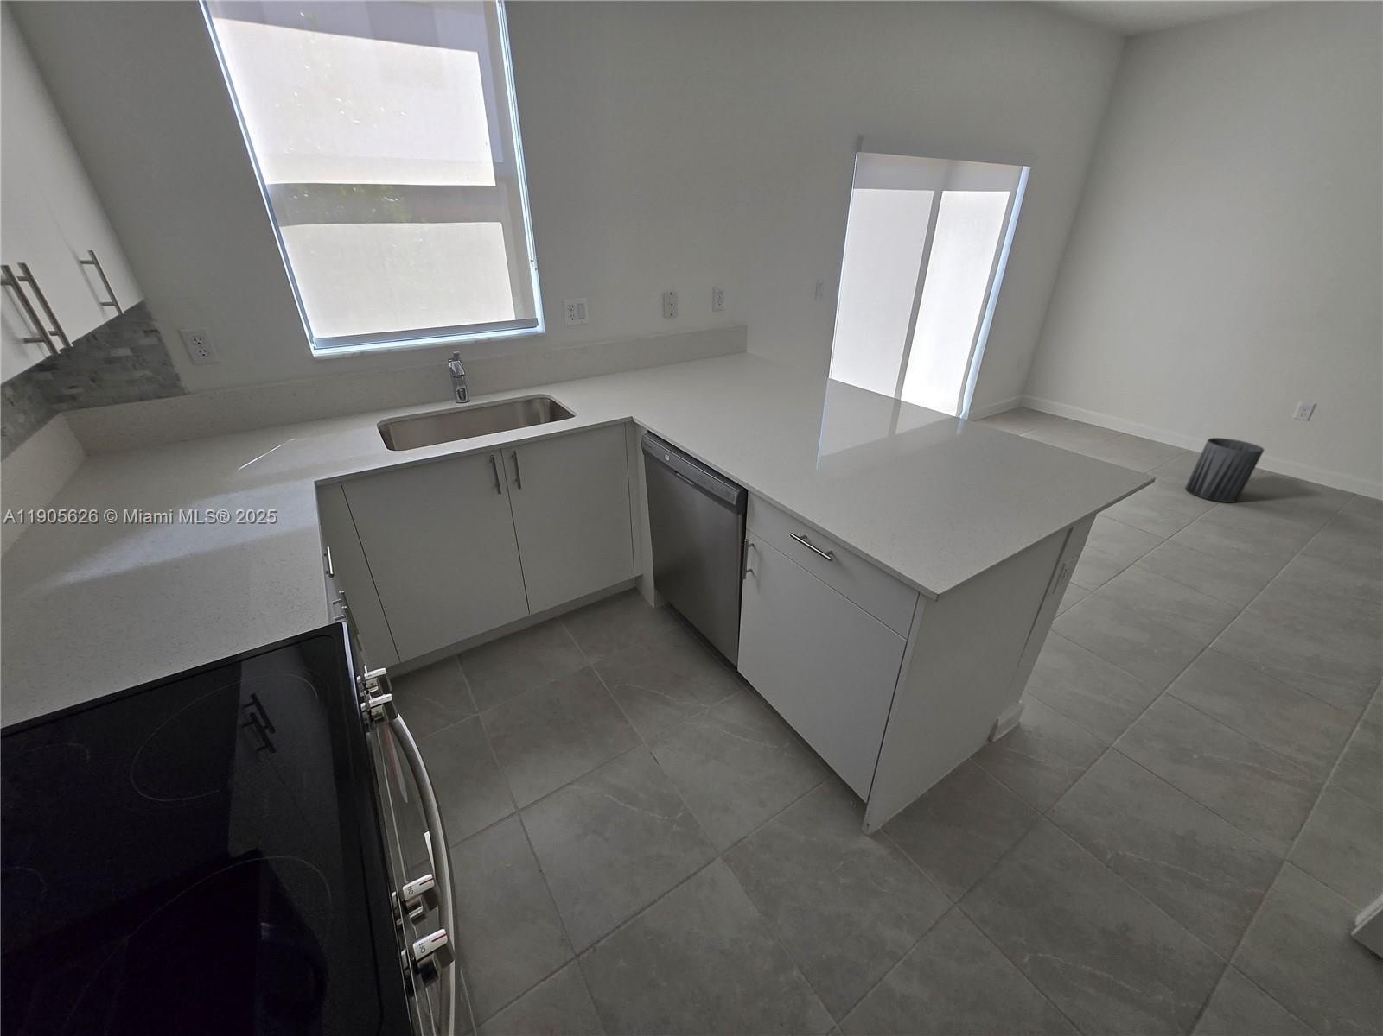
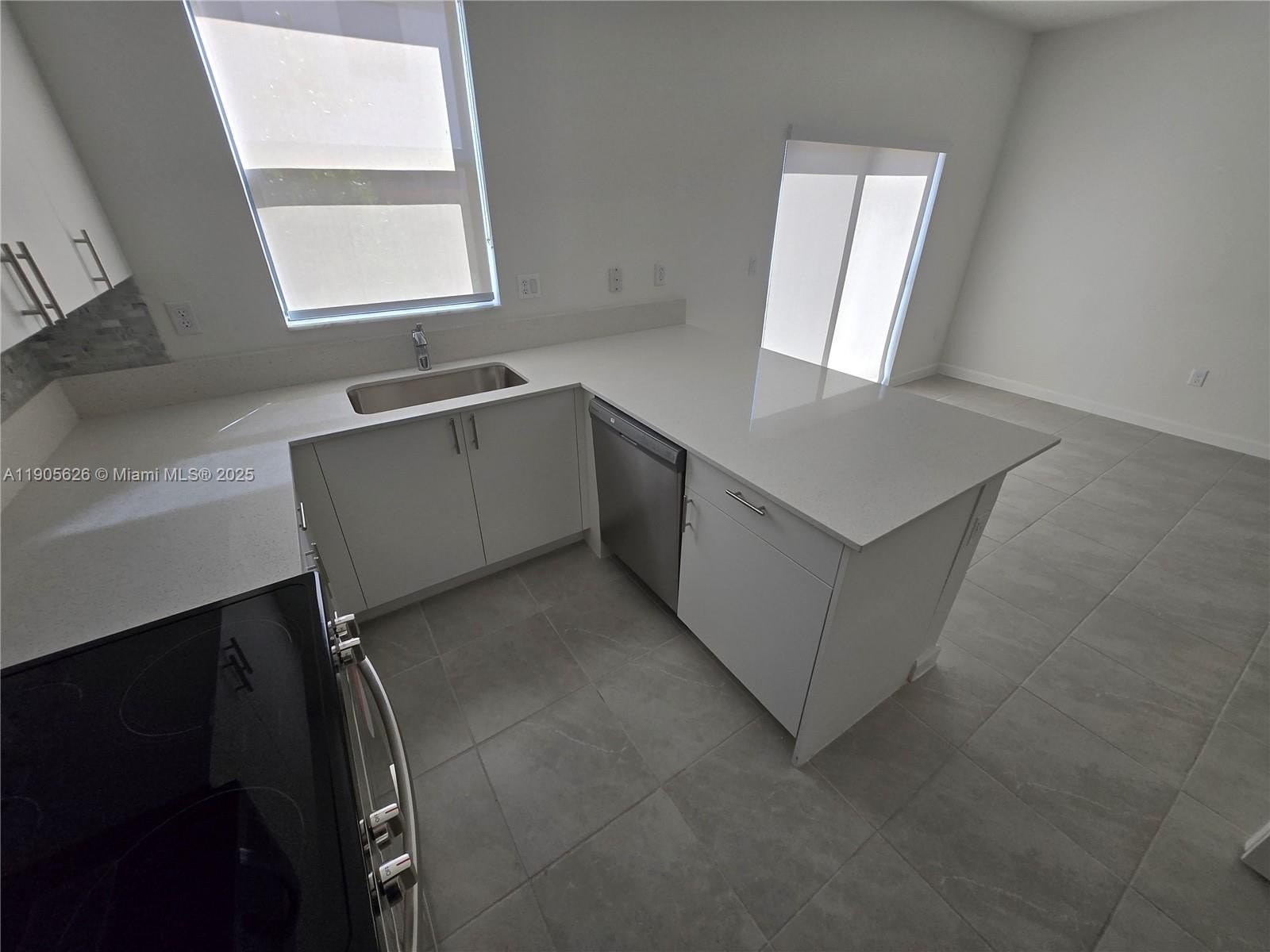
- trash can (1222, 470)
